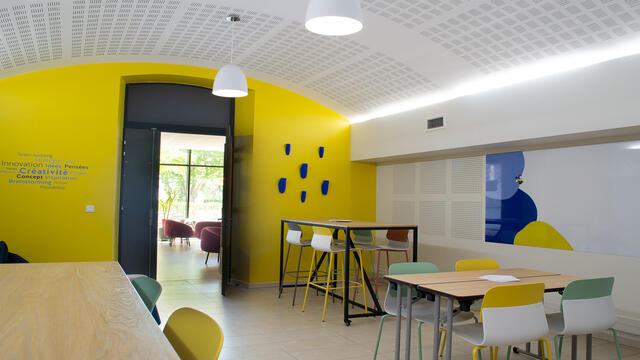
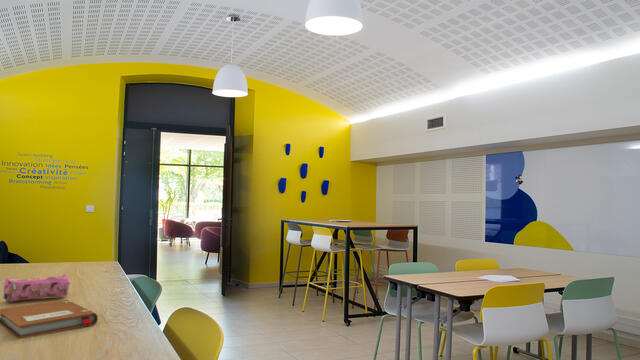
+ pencil case (37, 287)
+ notebook (47, 317)
